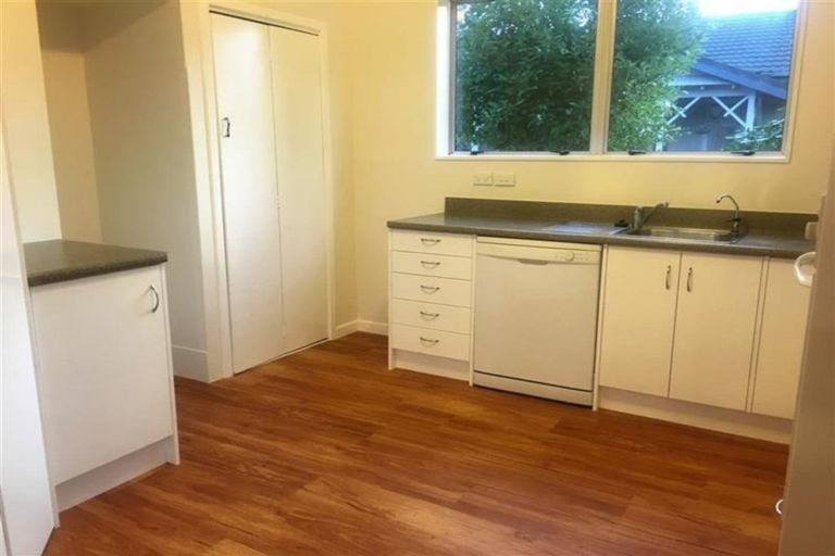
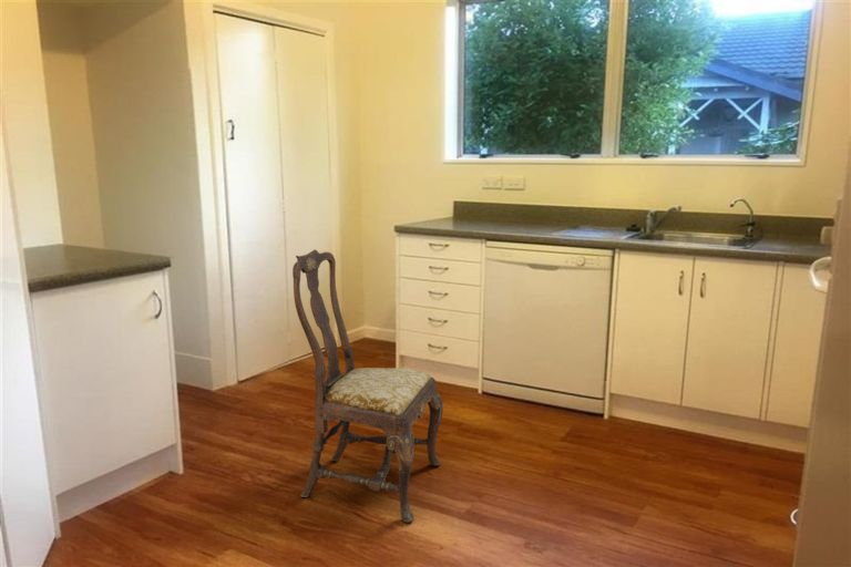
+ dining chair (367, 374)
